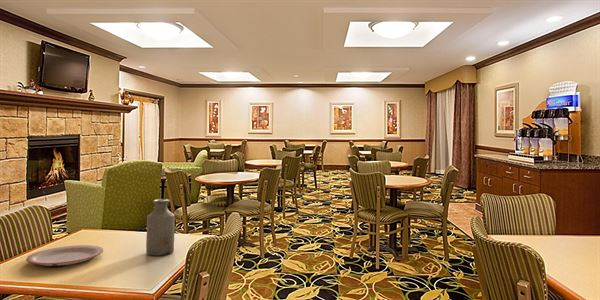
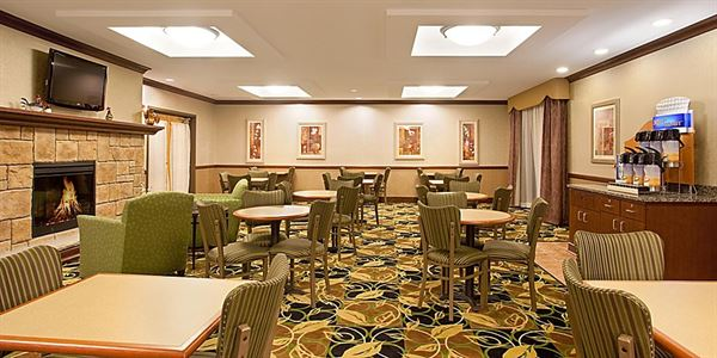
- plate (66, 256)
- bottle (160, 226)
